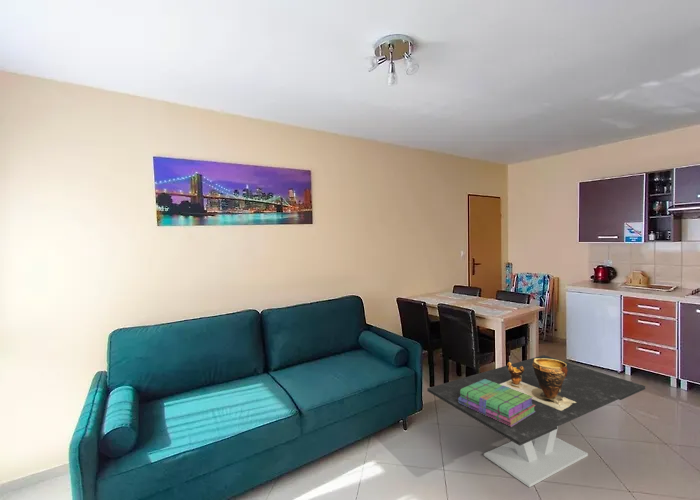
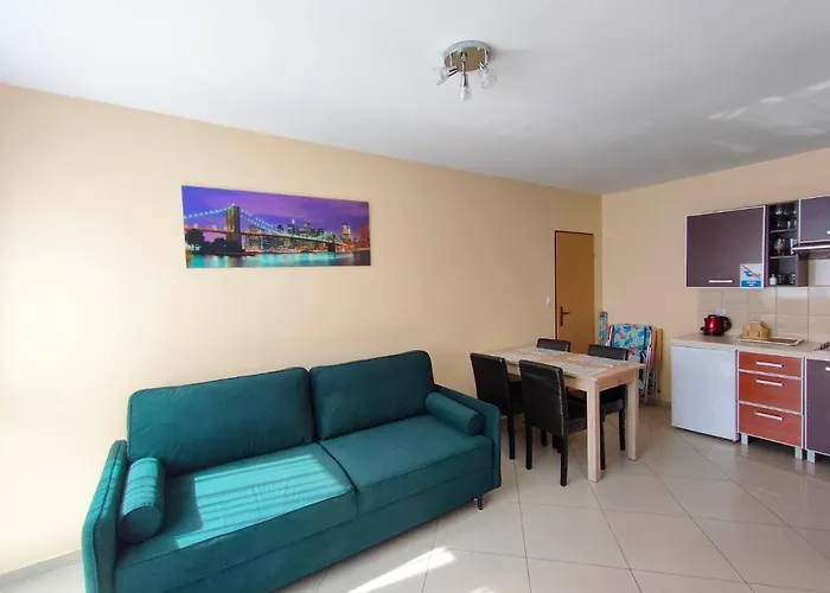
- stack of books (495, 399)
- clay pot (535, 374)
- coffee table (535, 421)
